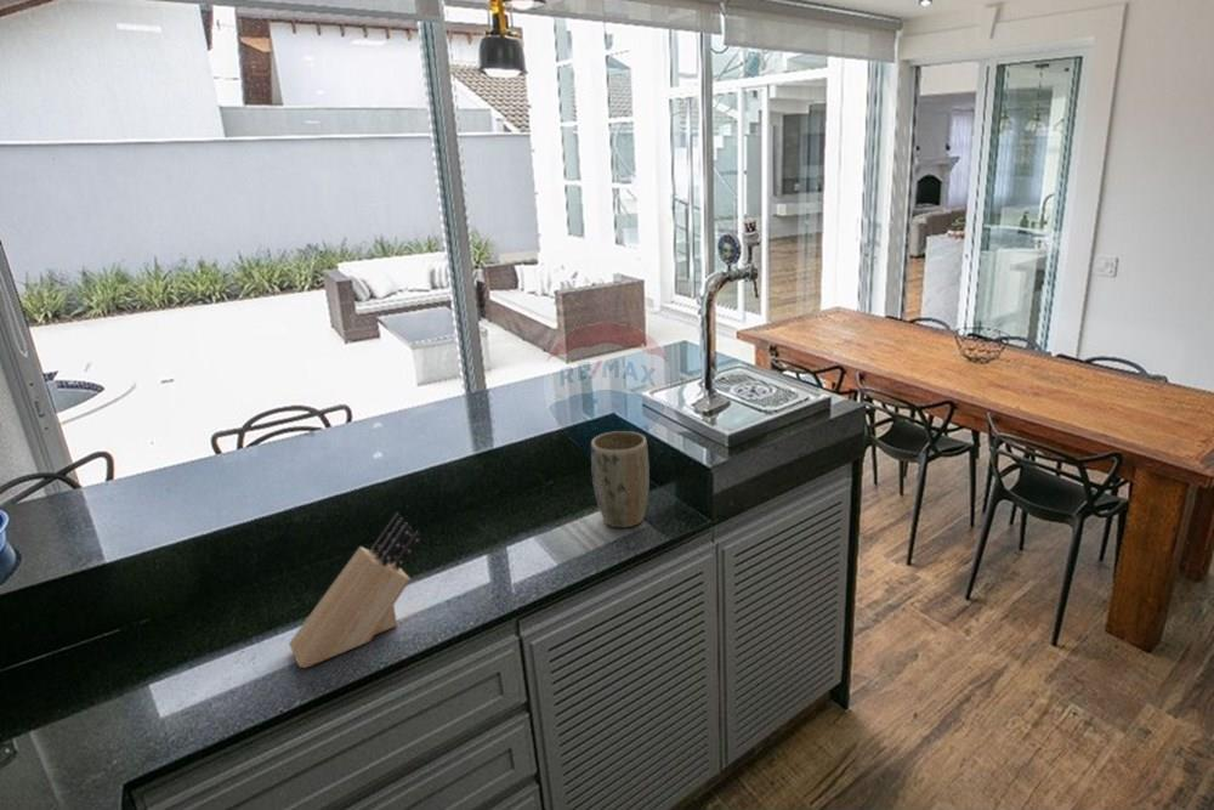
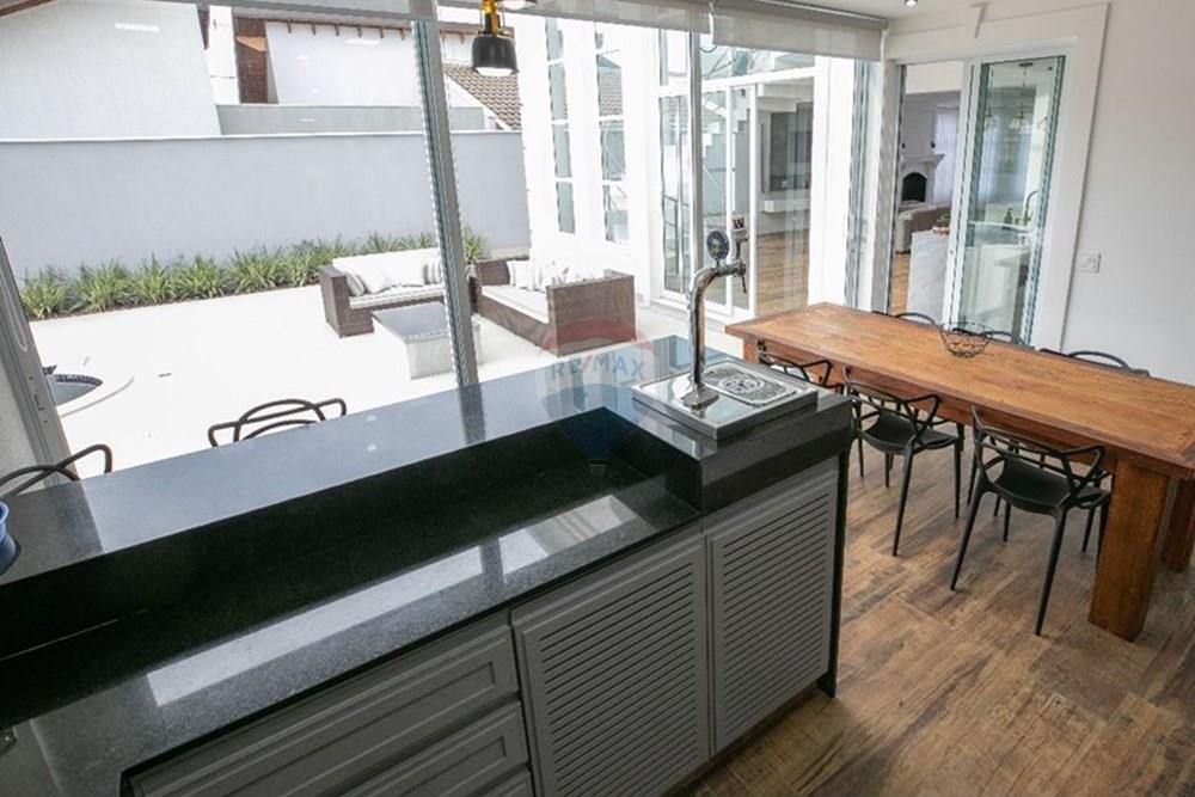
- knife block (356, 583)
- plant pot (620, 480)
